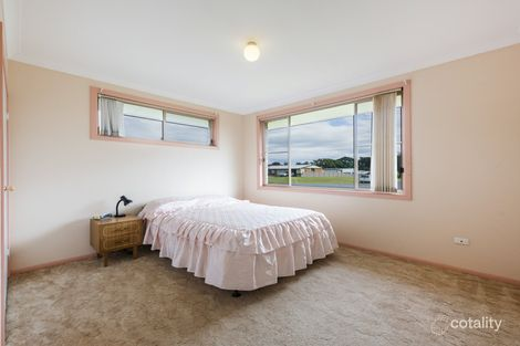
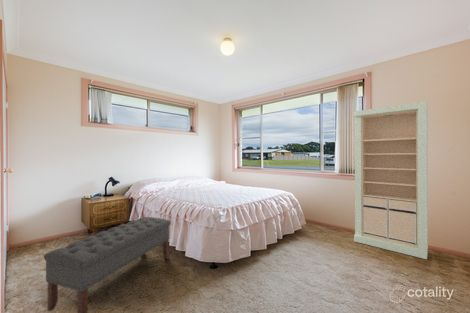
+ bench (120, 255)
+ storage cabinet (389, 177)
